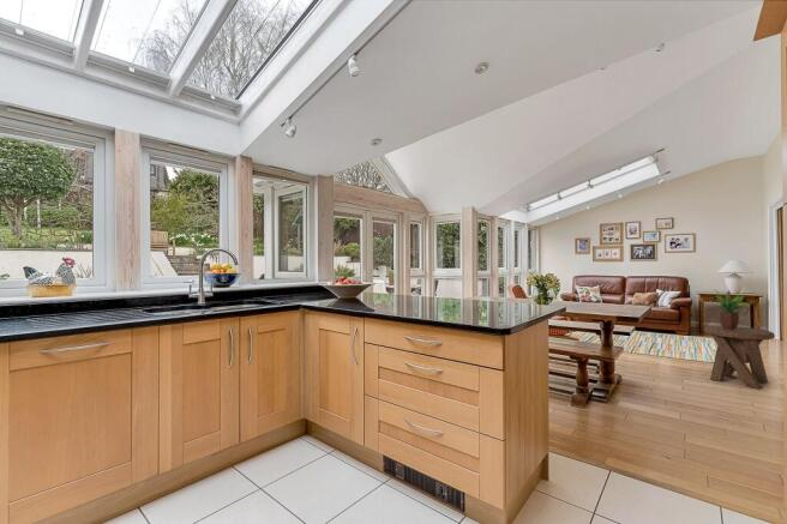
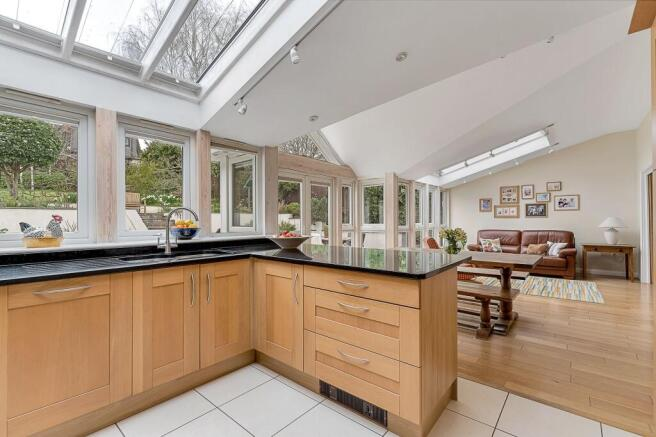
- music stool (738, 355)
- potted plant (729, 308)
